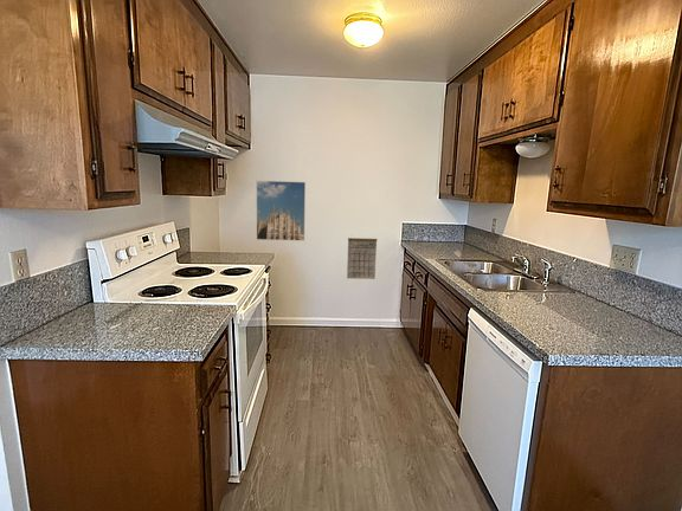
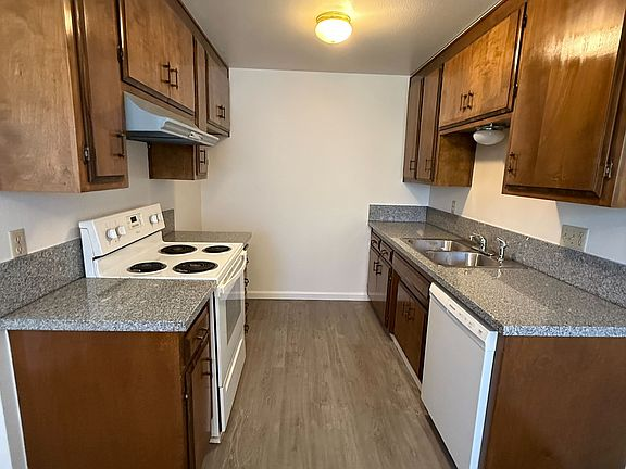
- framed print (281, 211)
- calendar (361, 253)
